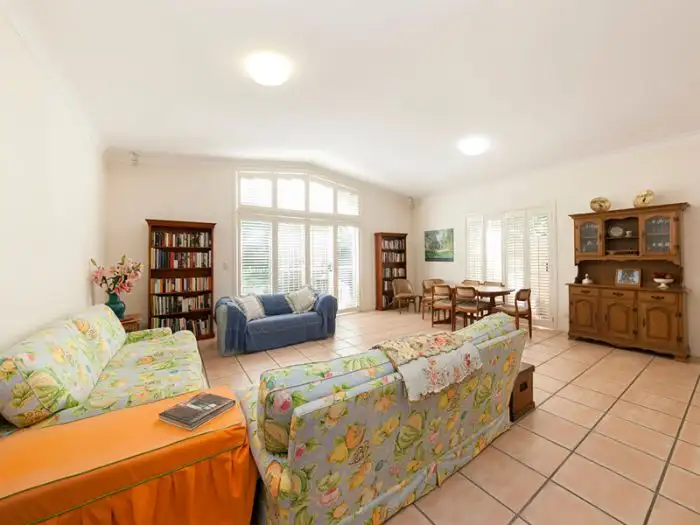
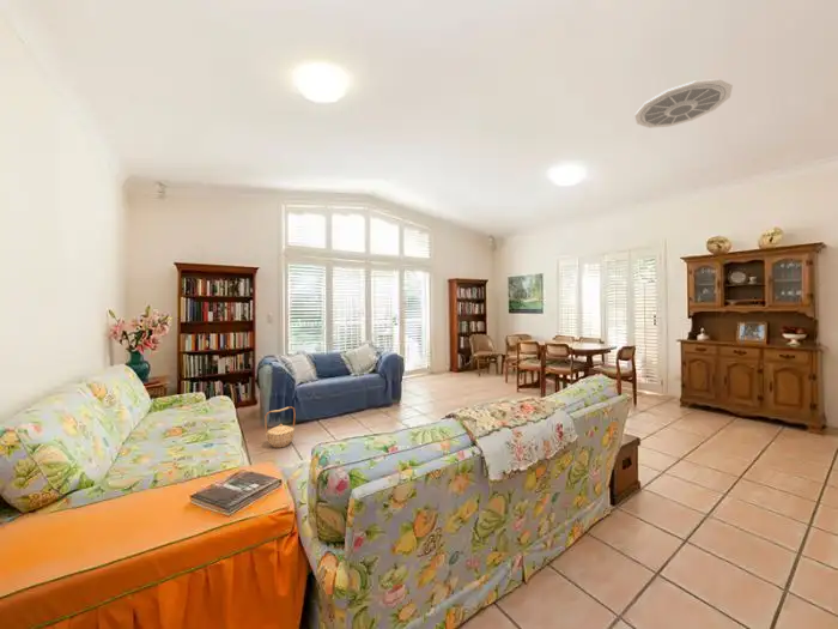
+ ceiling vent (680, 108)
+ basket (280, 425)
